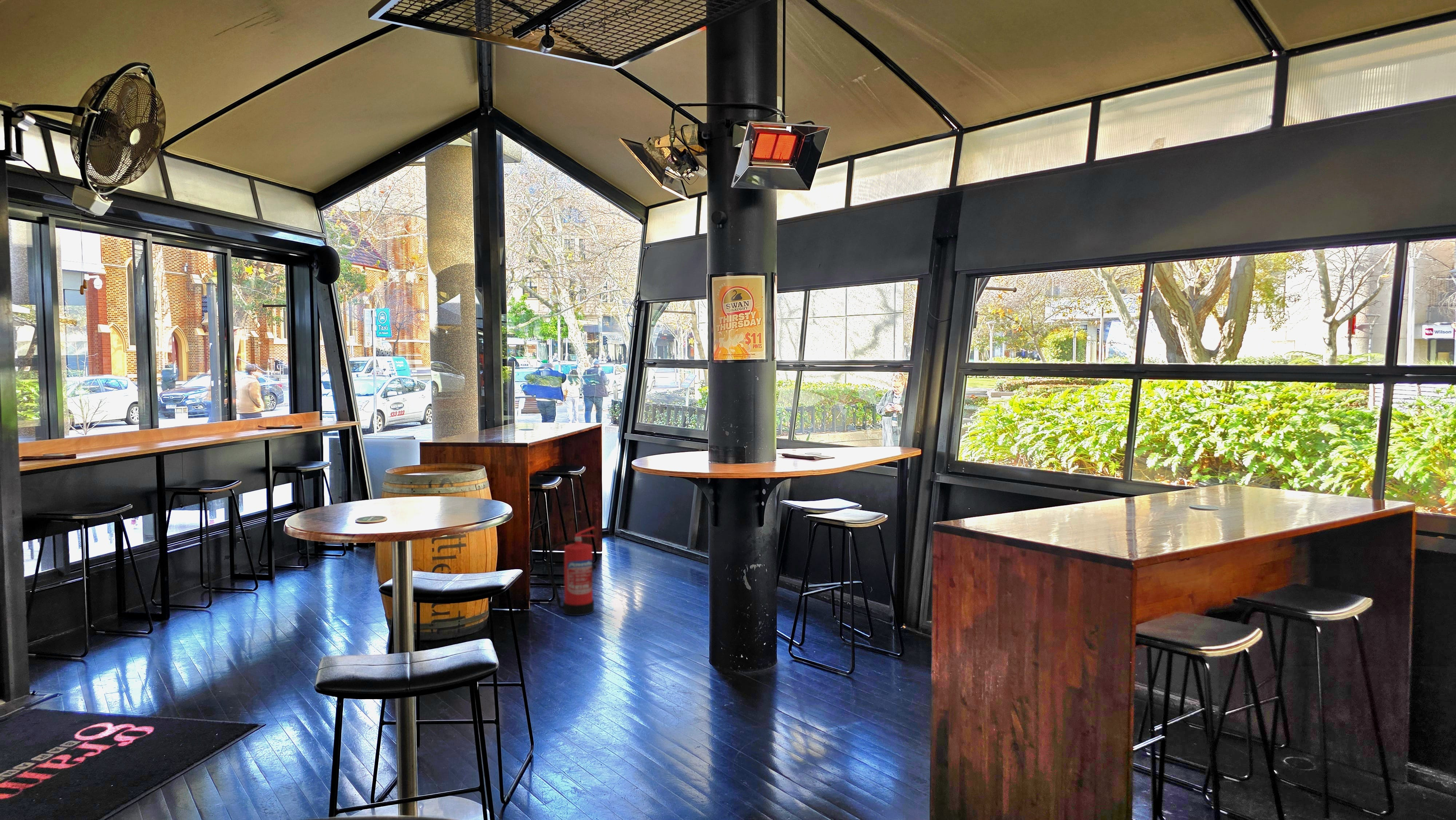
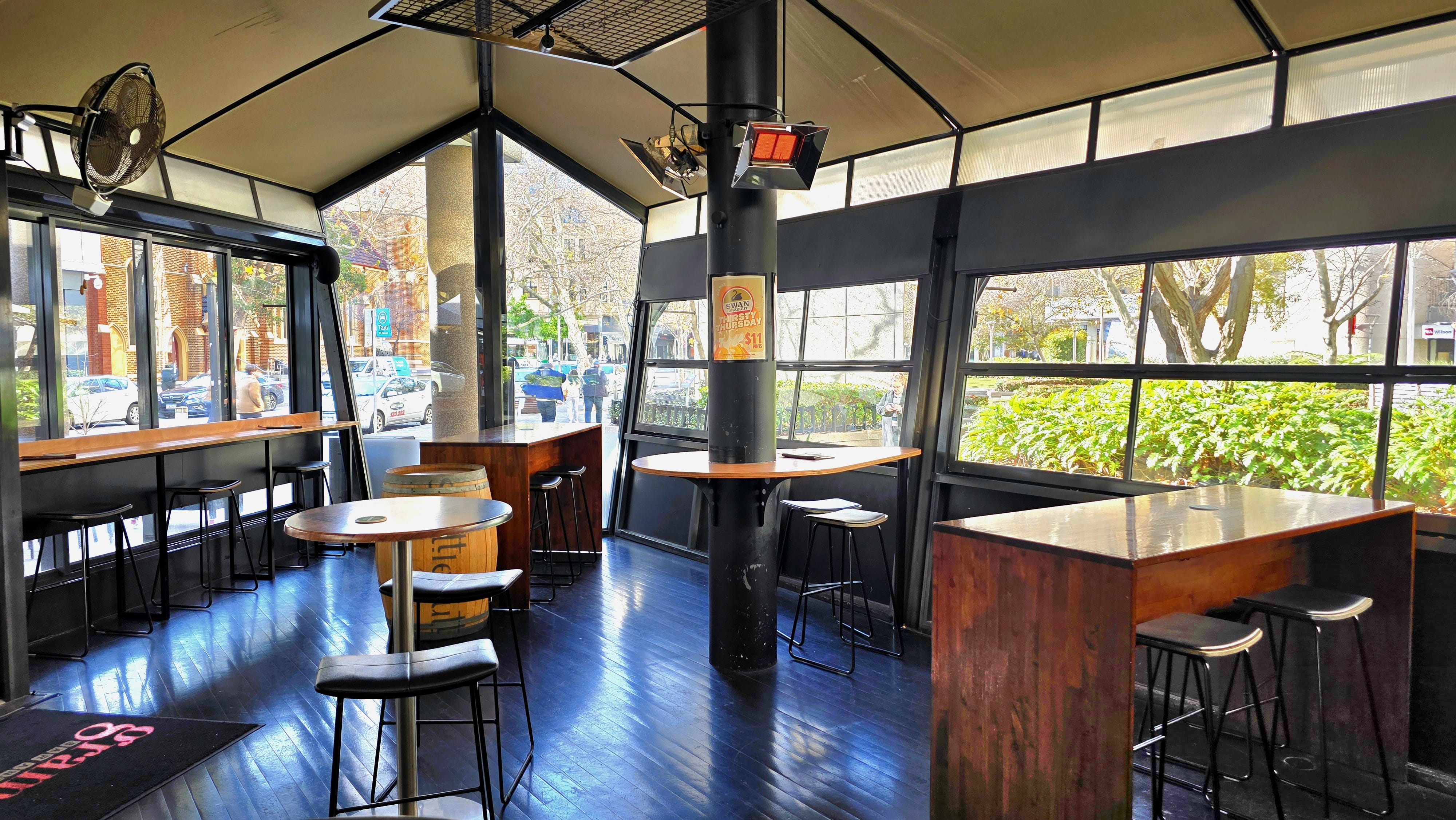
- fire extinguisher (570, 570)
